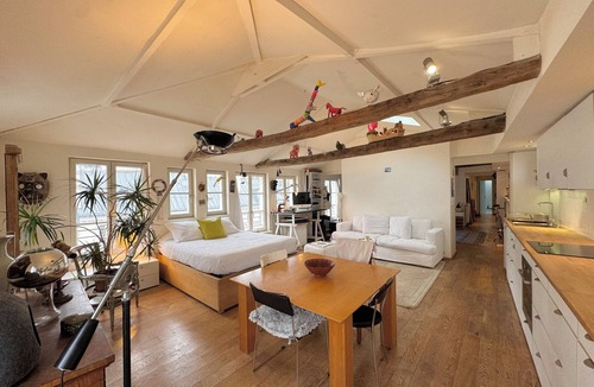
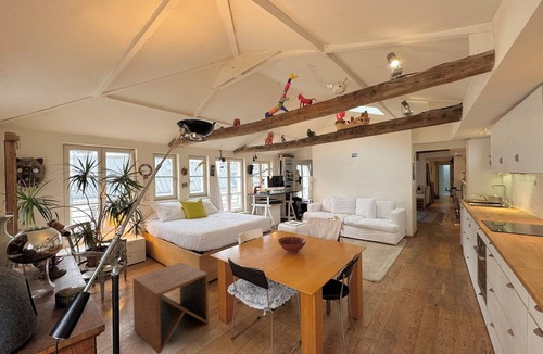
+ side table (172, 301)
